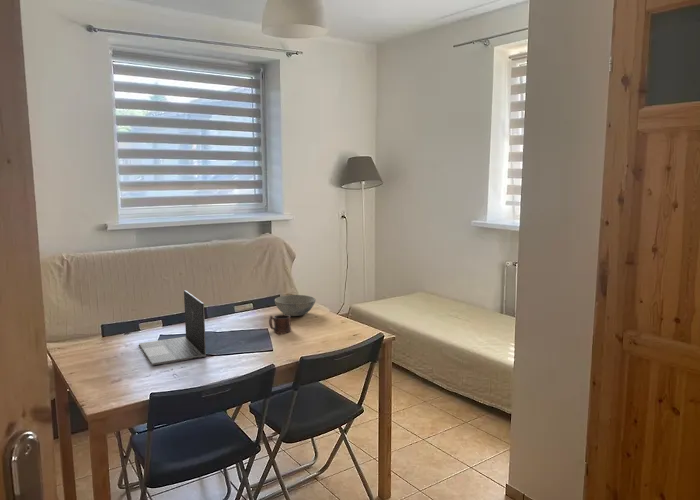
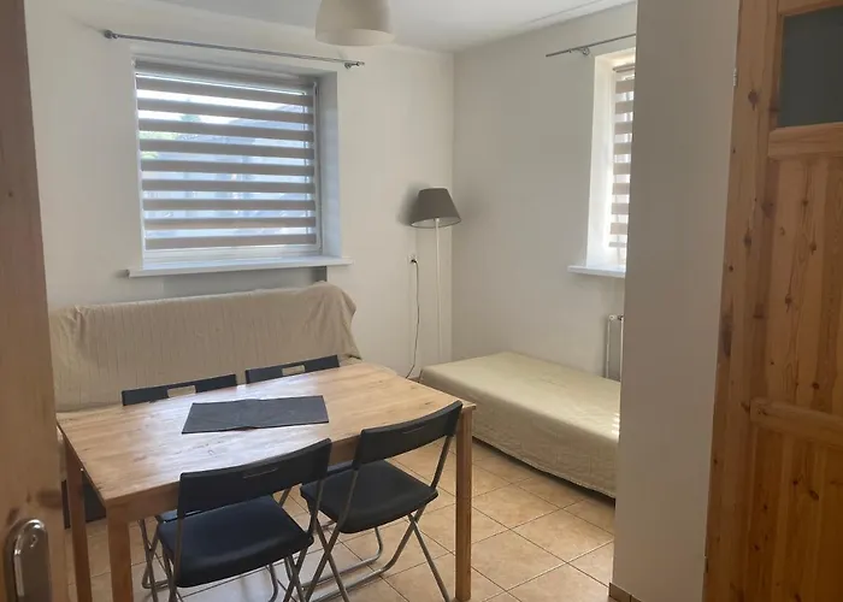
- bowl (295, 306)
- laptop (173, 338)
- mug (279, 323)
